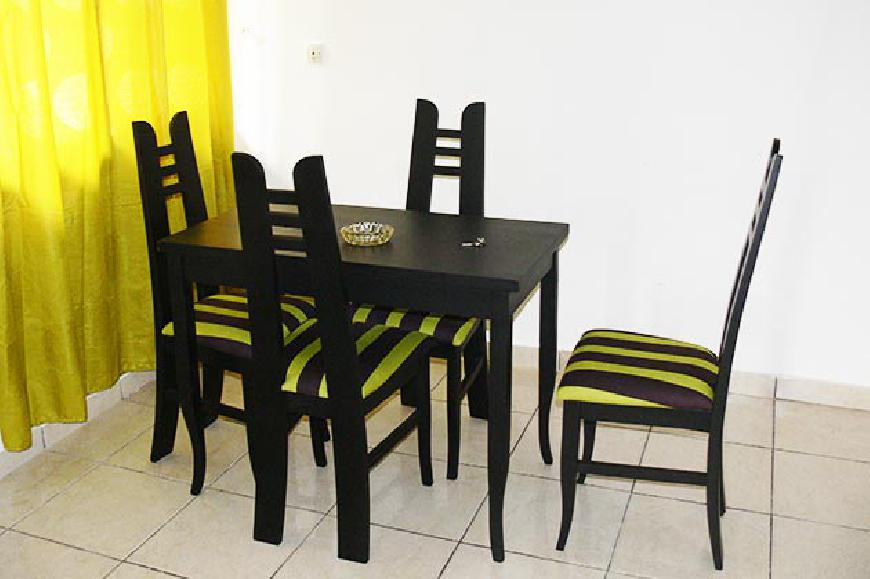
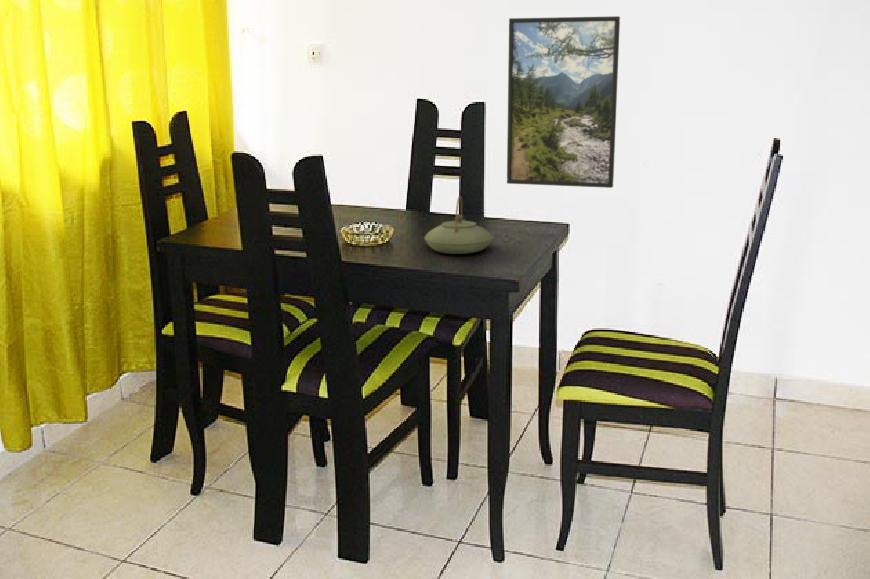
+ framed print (561, 103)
+ teapot (459, 222)
